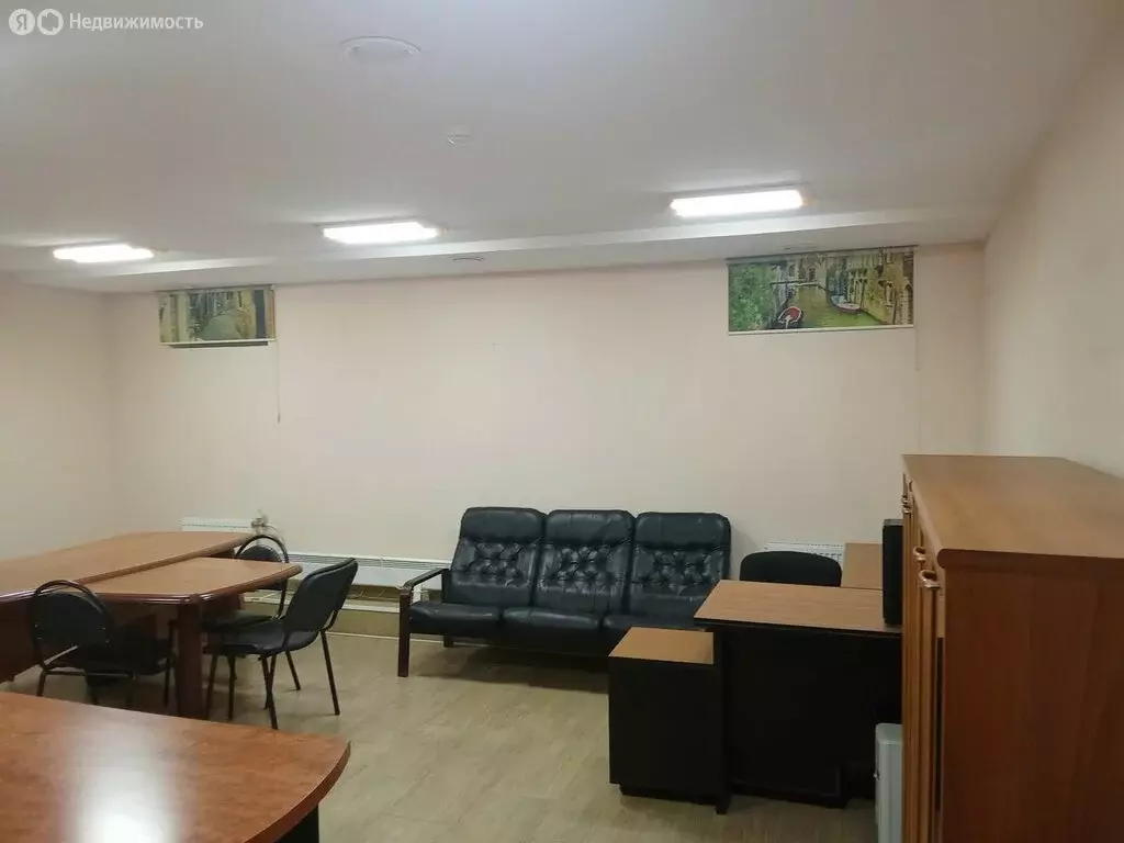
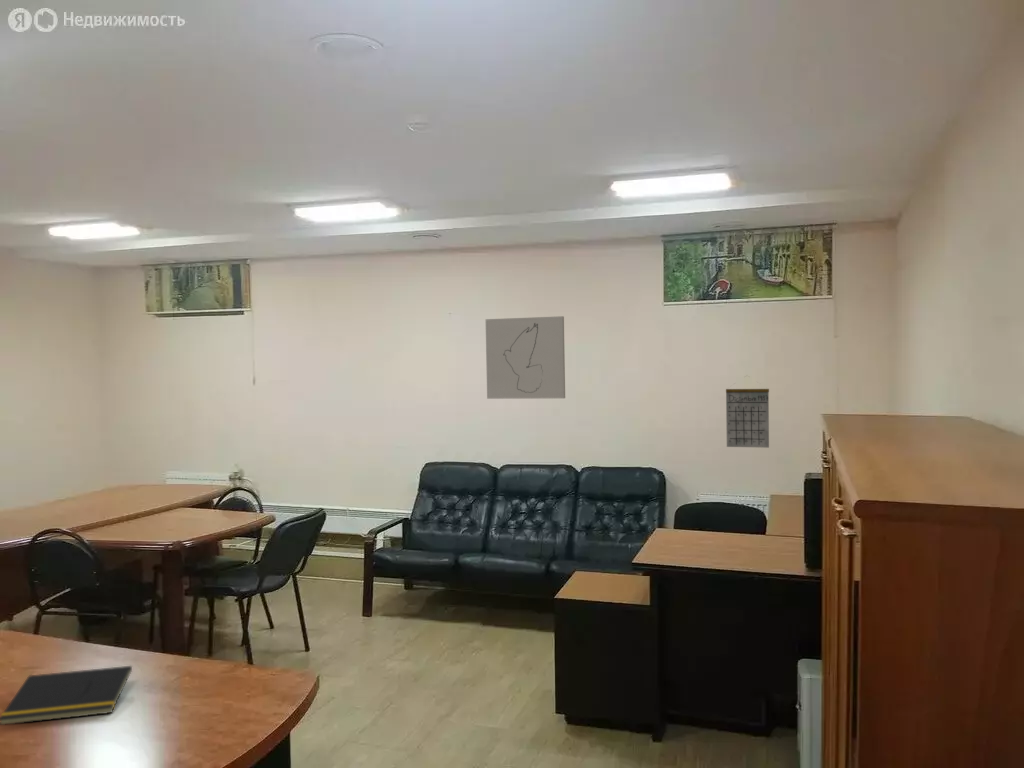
+ wall art (524, 358)
+ calendar (747, 411)
+ notepad (69, 693)
